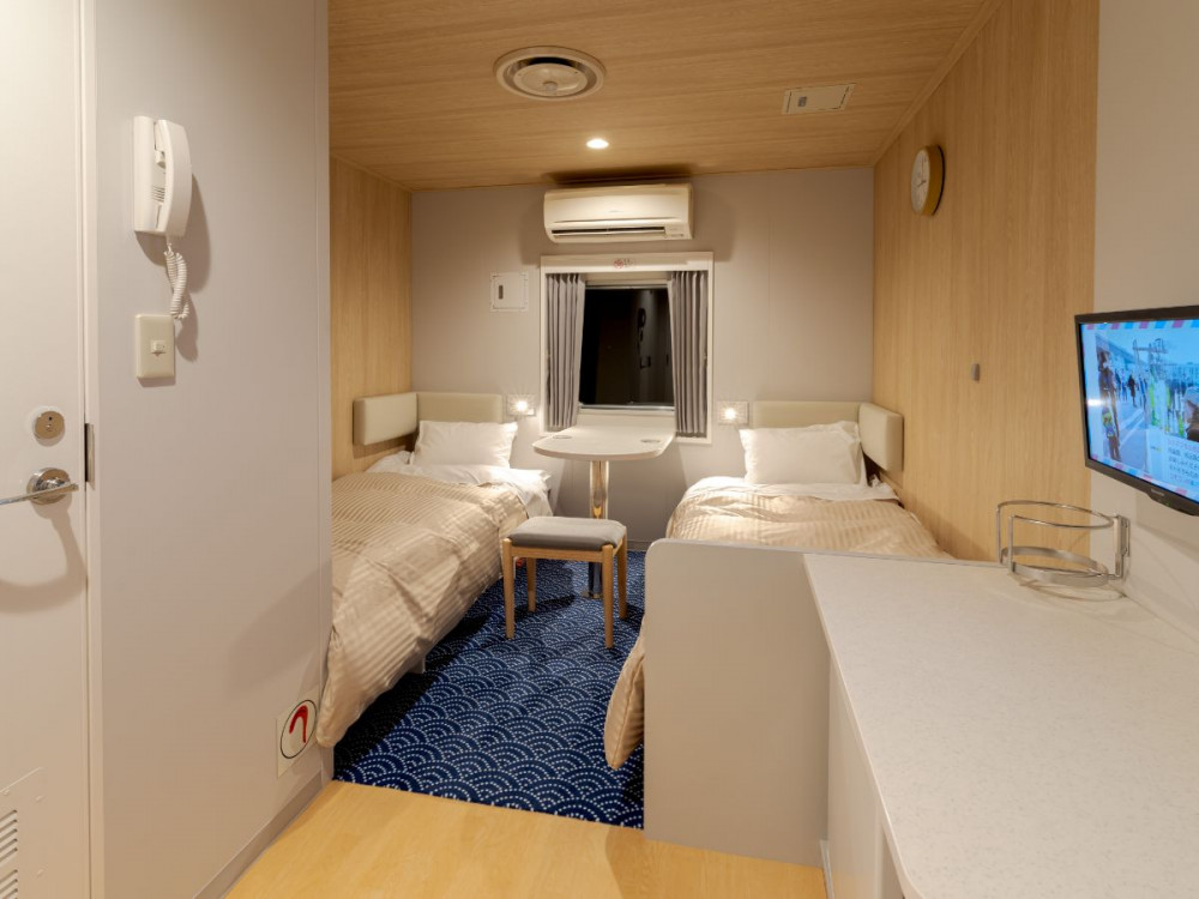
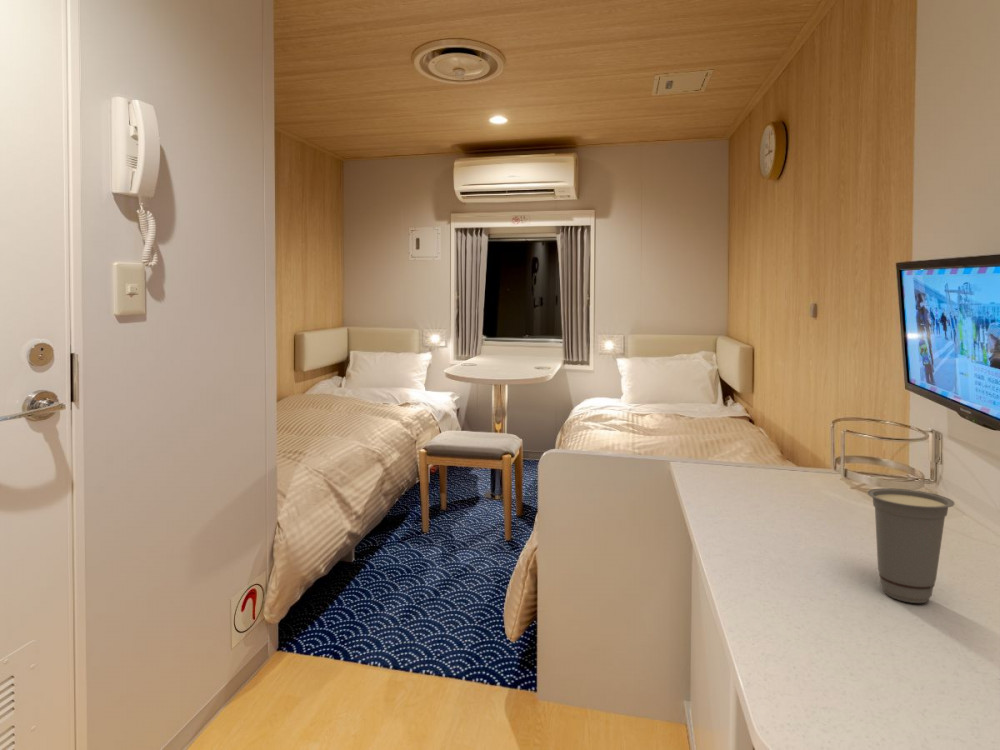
+ cup (907, 546)
